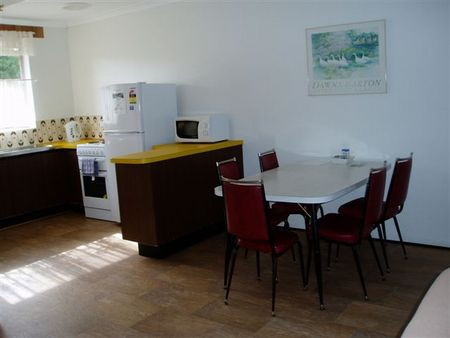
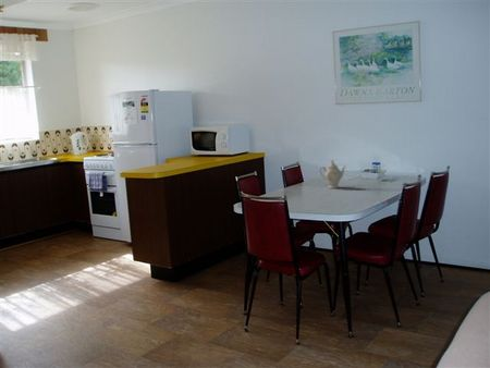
+ chinaware (332, 173)
